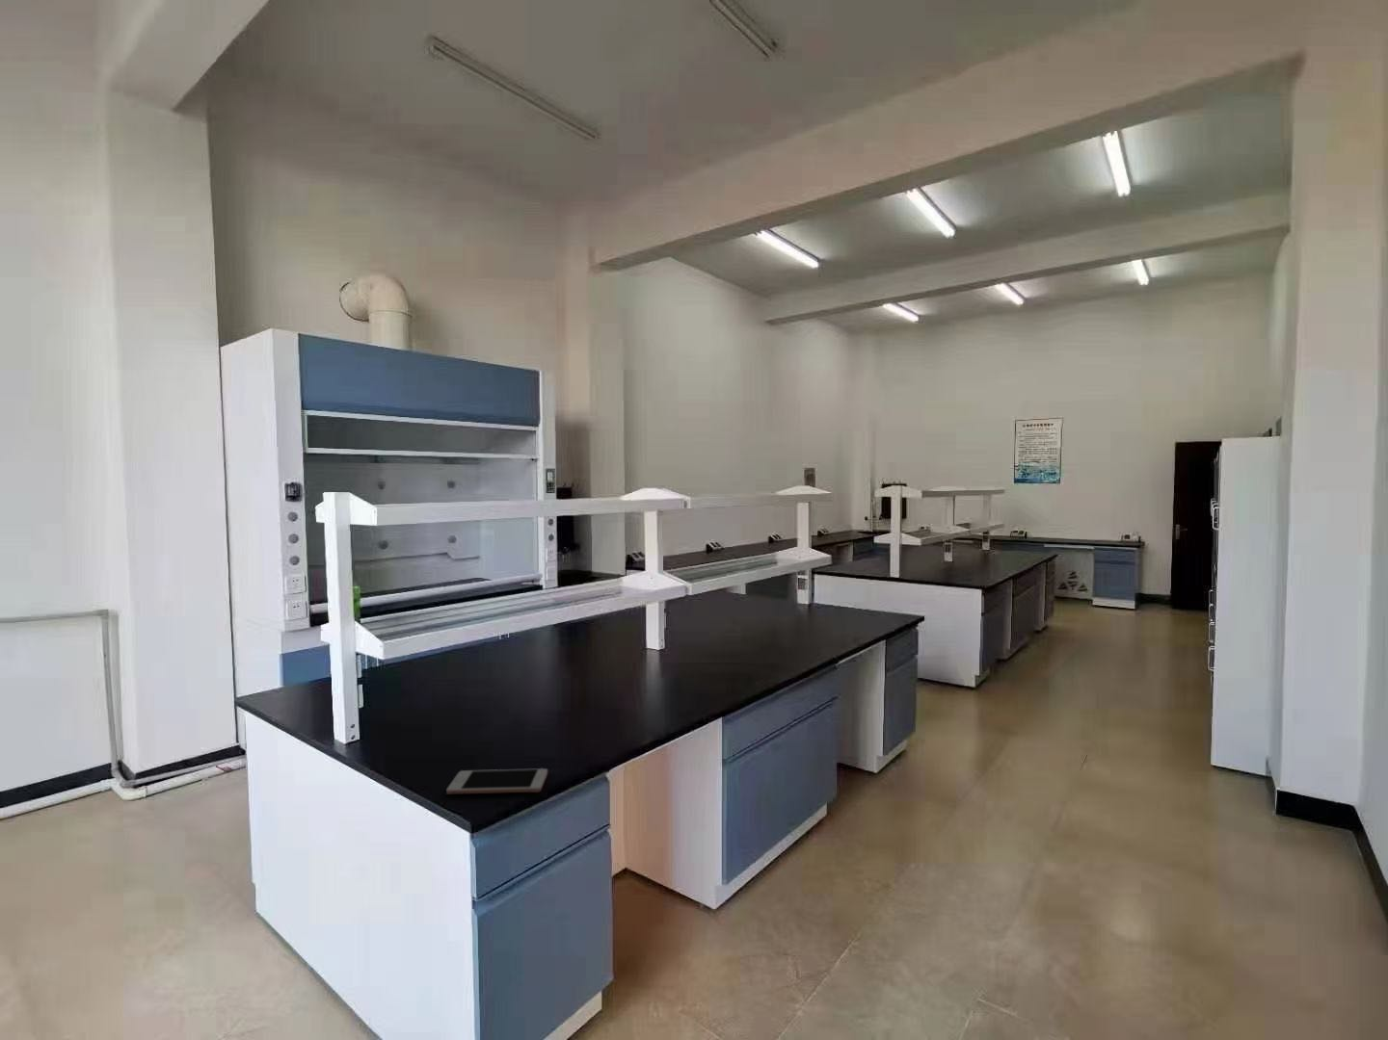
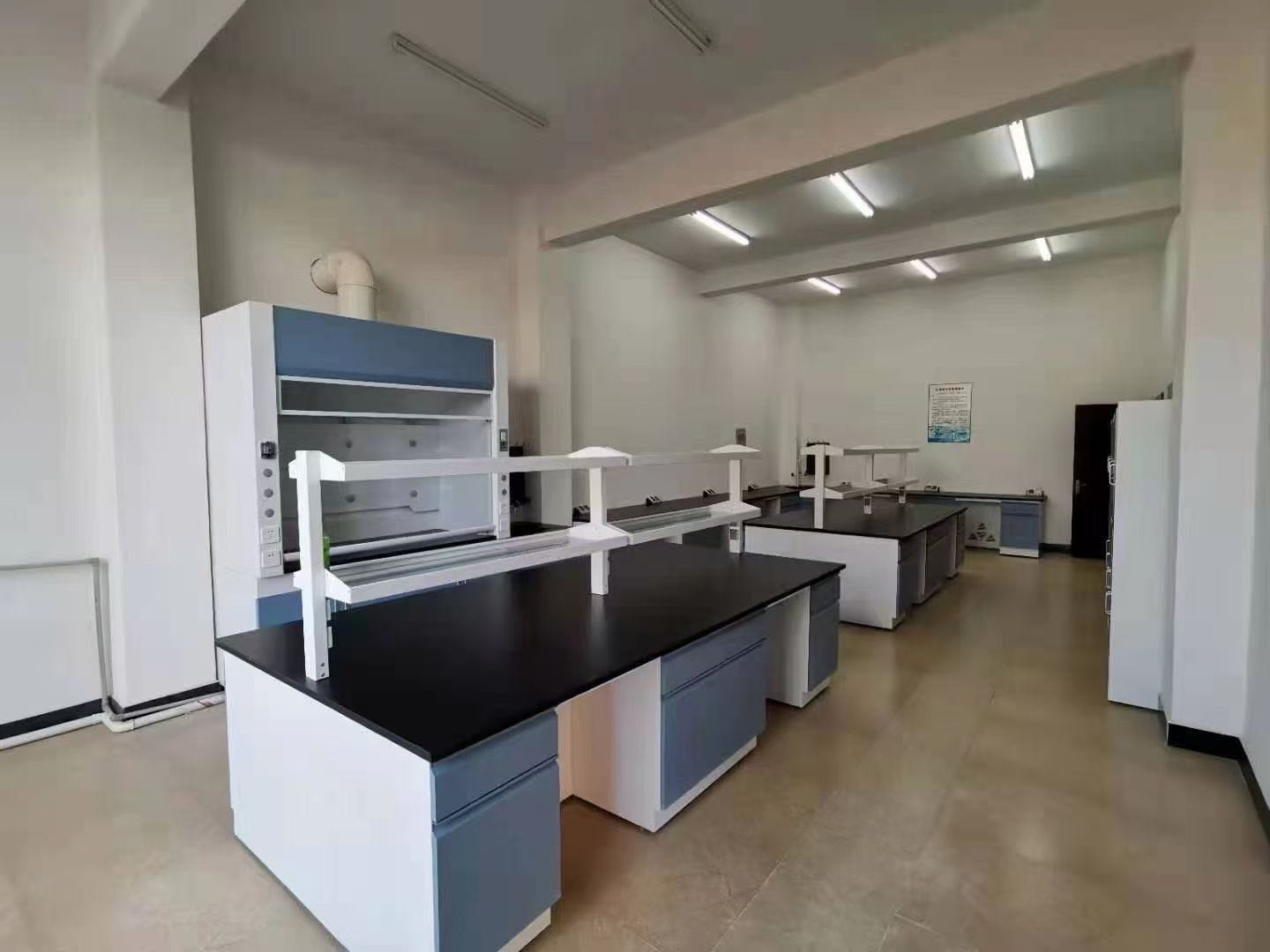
- cell phone (498, 781)
